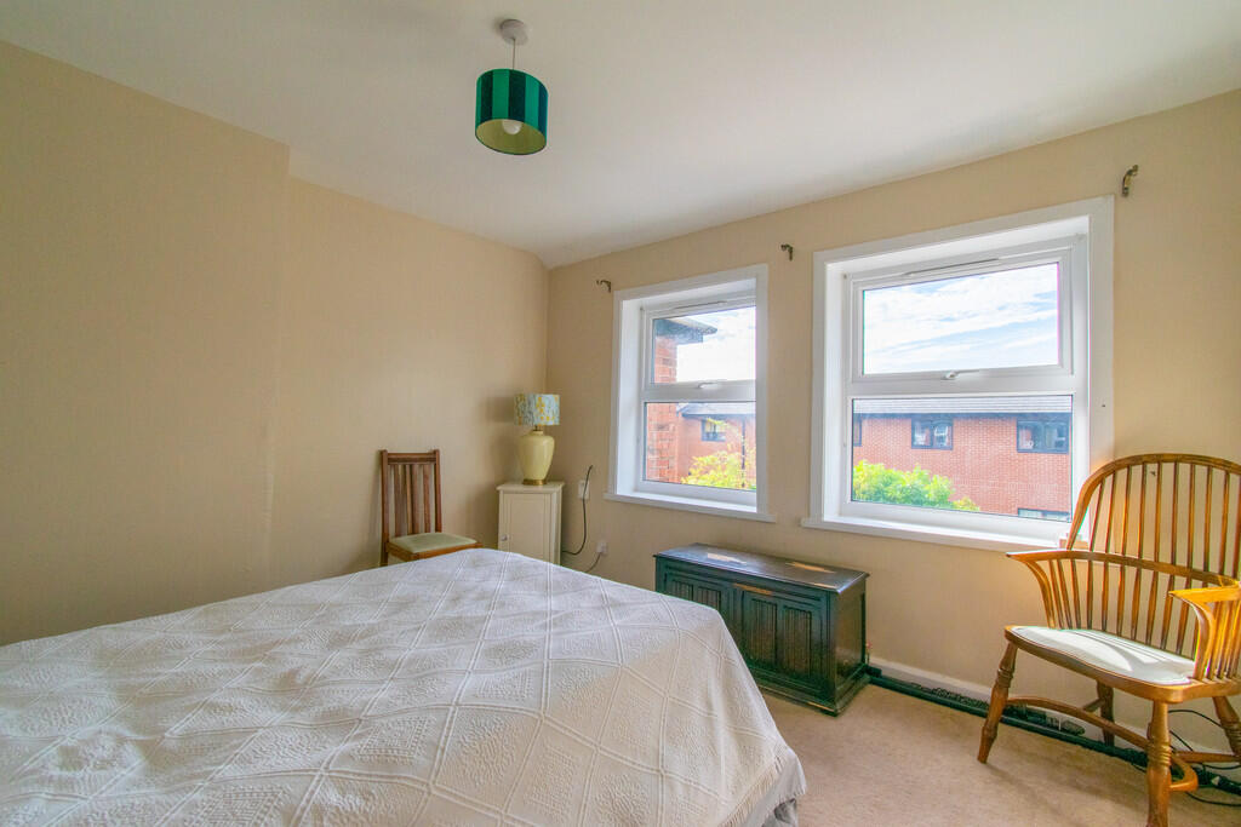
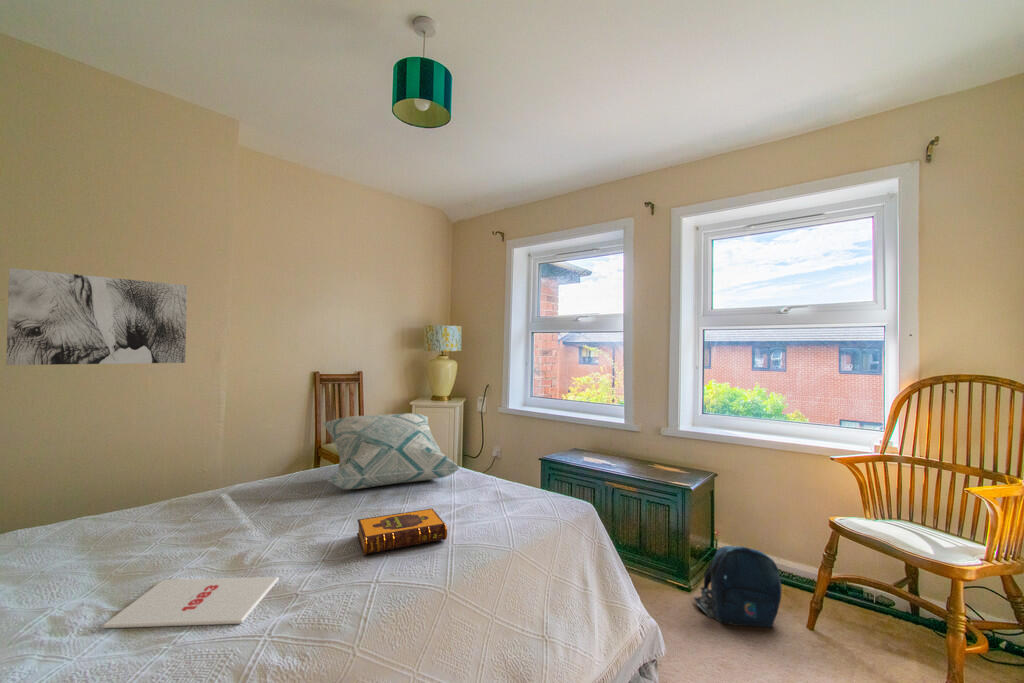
+ hardback book (401, 530)
+ magazine (199, 600)
+ wall art (106, 320)
+ backpack (735, 576)
+ decorative pillow (387, 447)
